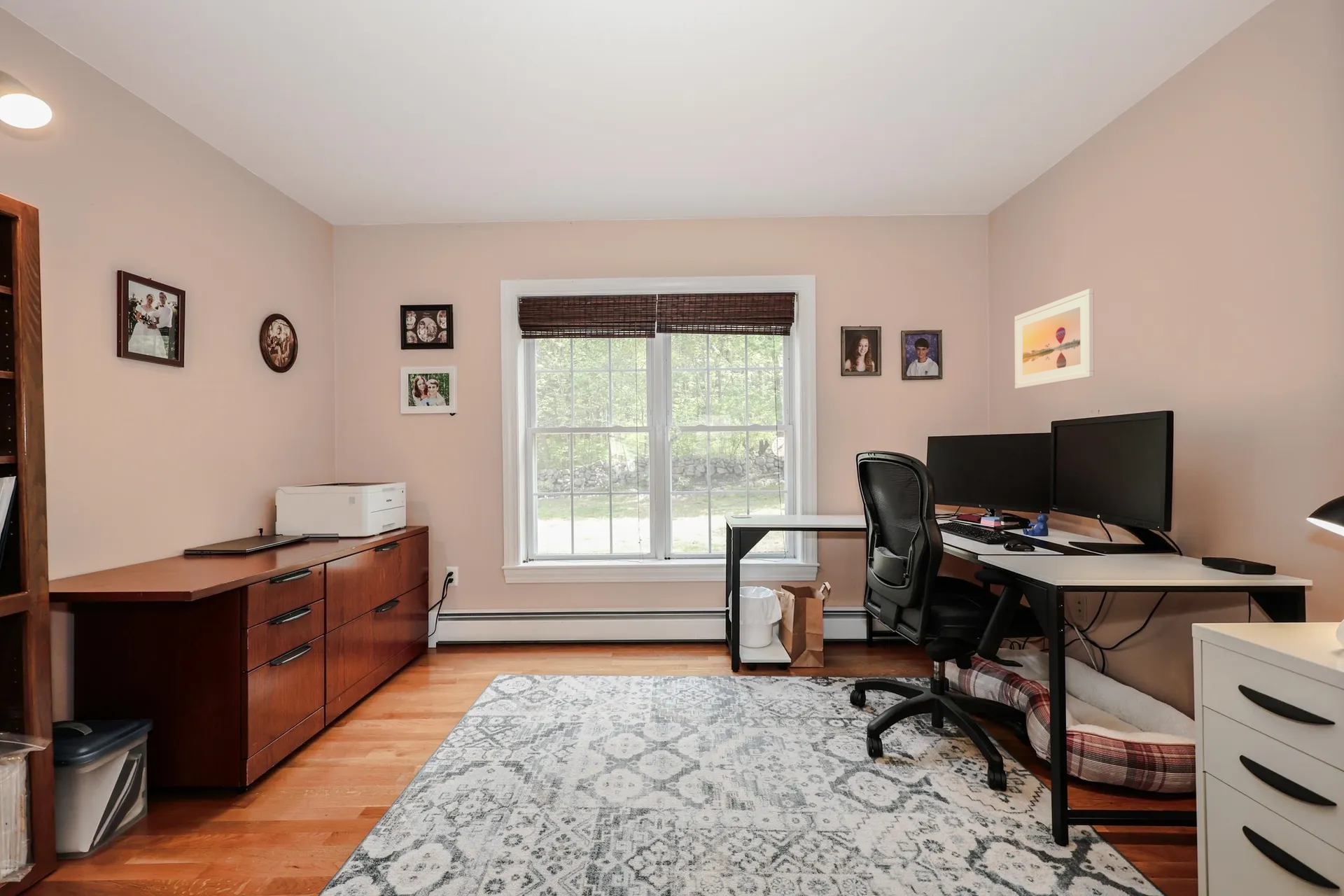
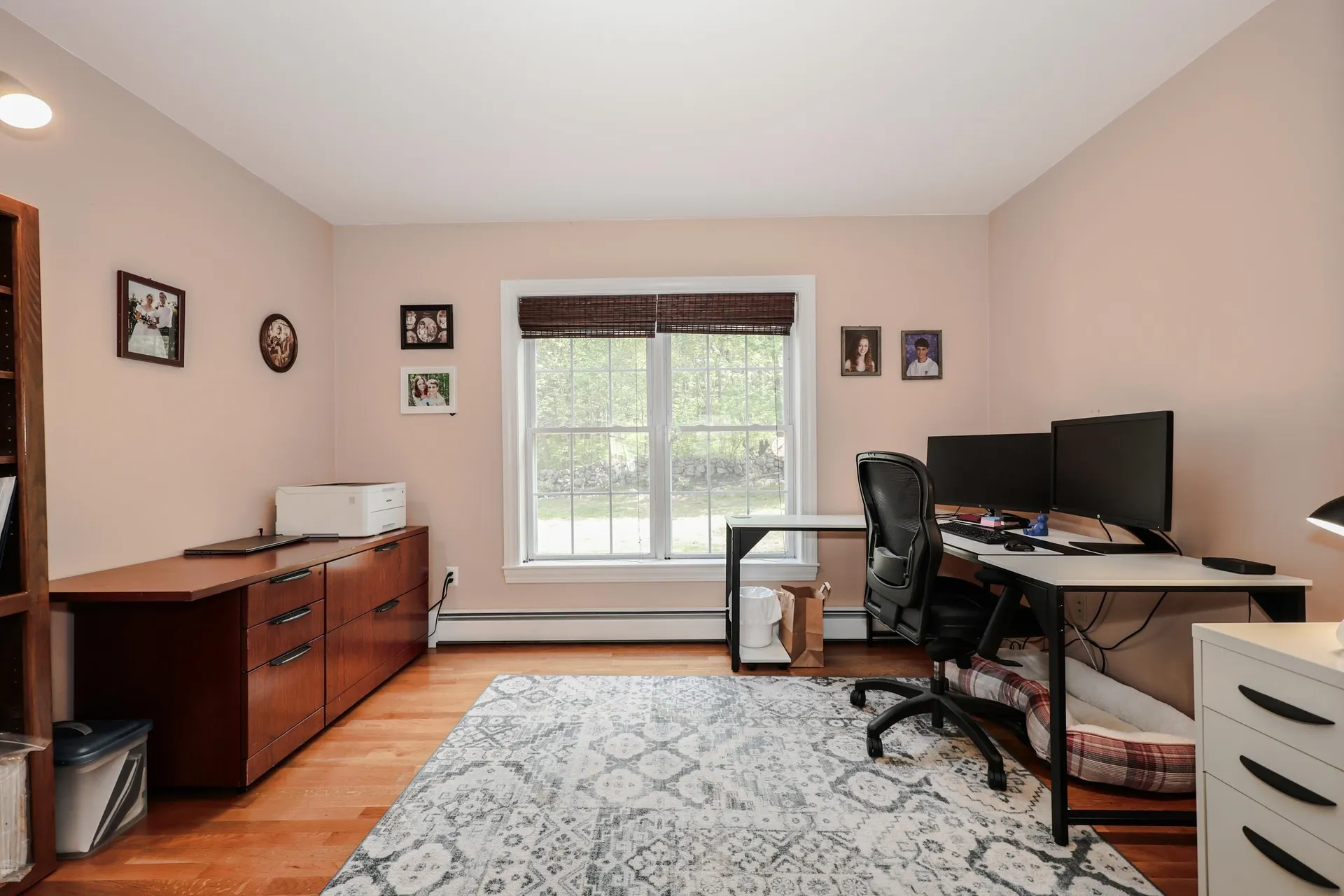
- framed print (1050, 343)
